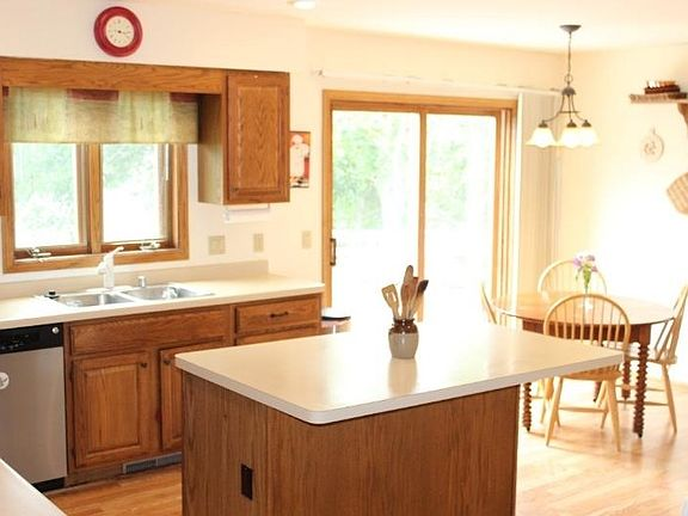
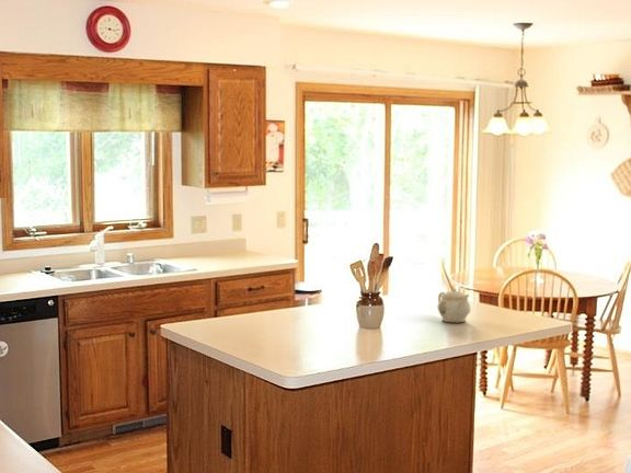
+ teapot (452, 304)
